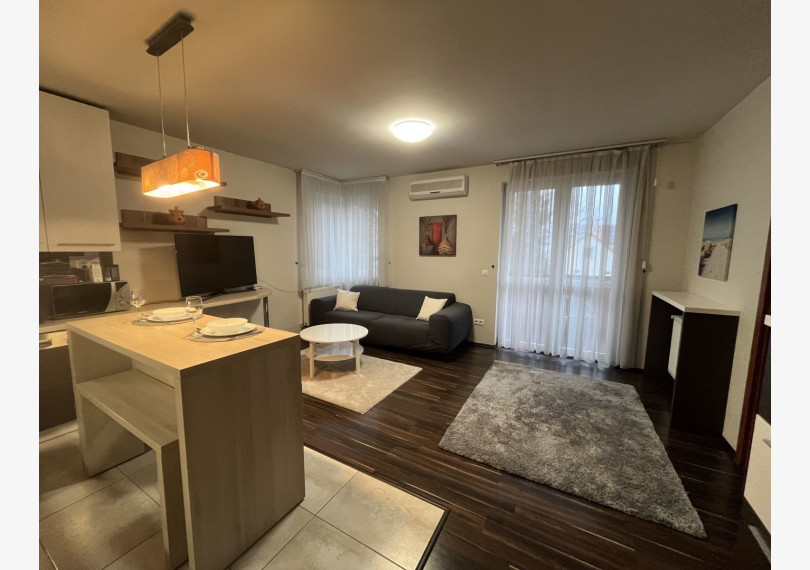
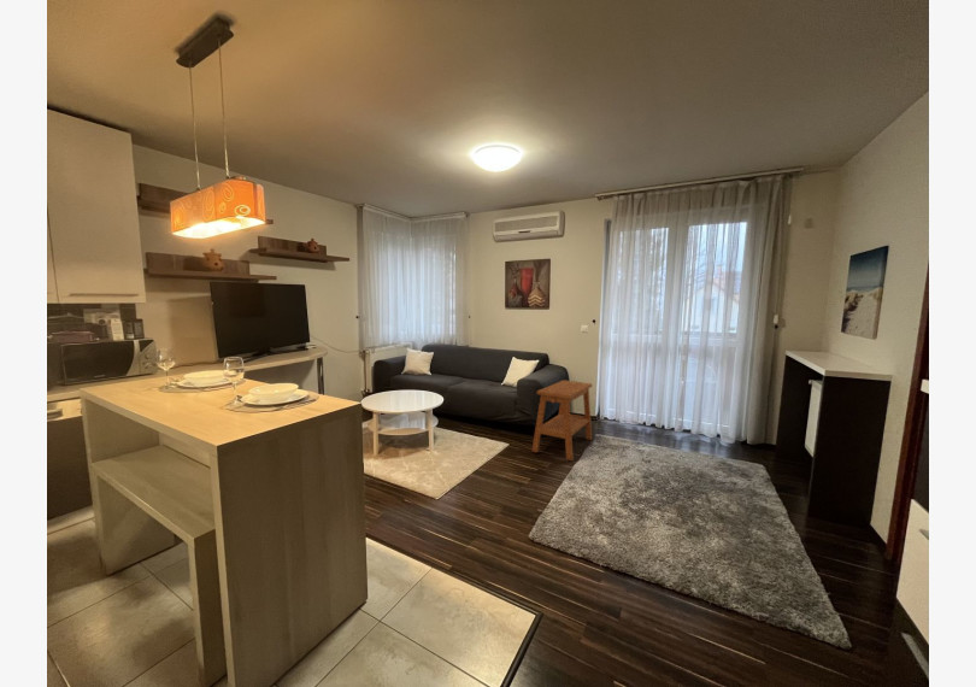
+ side table (564, 416)
